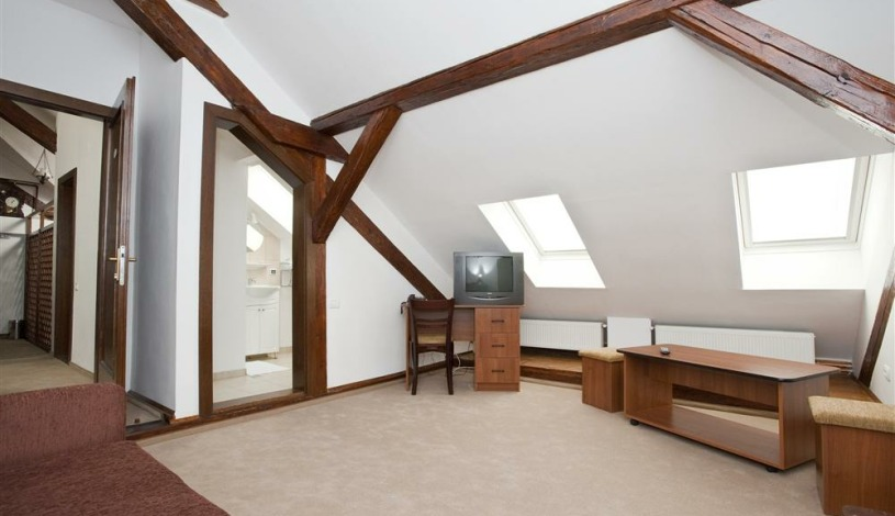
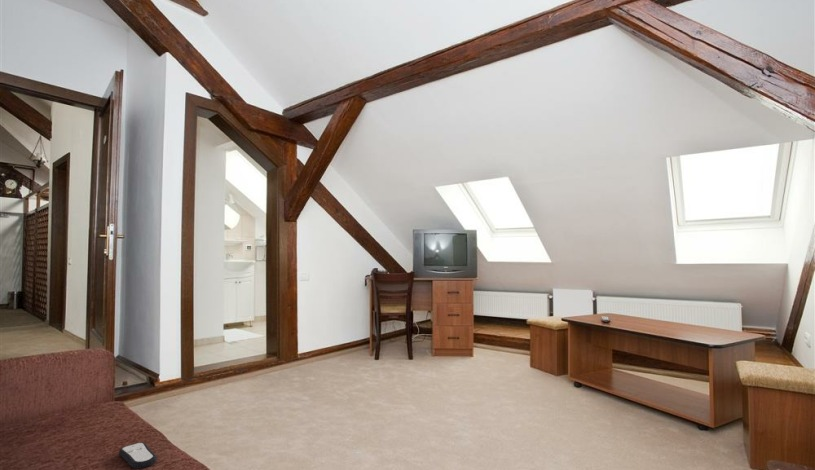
+ remote control (138, 455)
